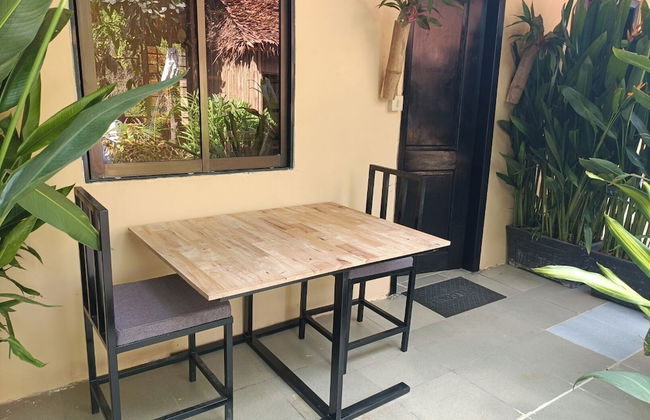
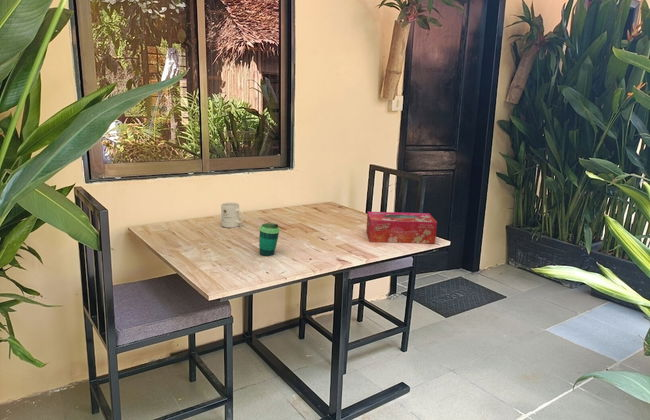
+ cup (269, 239)
+ tissue box (400, 227)
+ mug (233, 215)
